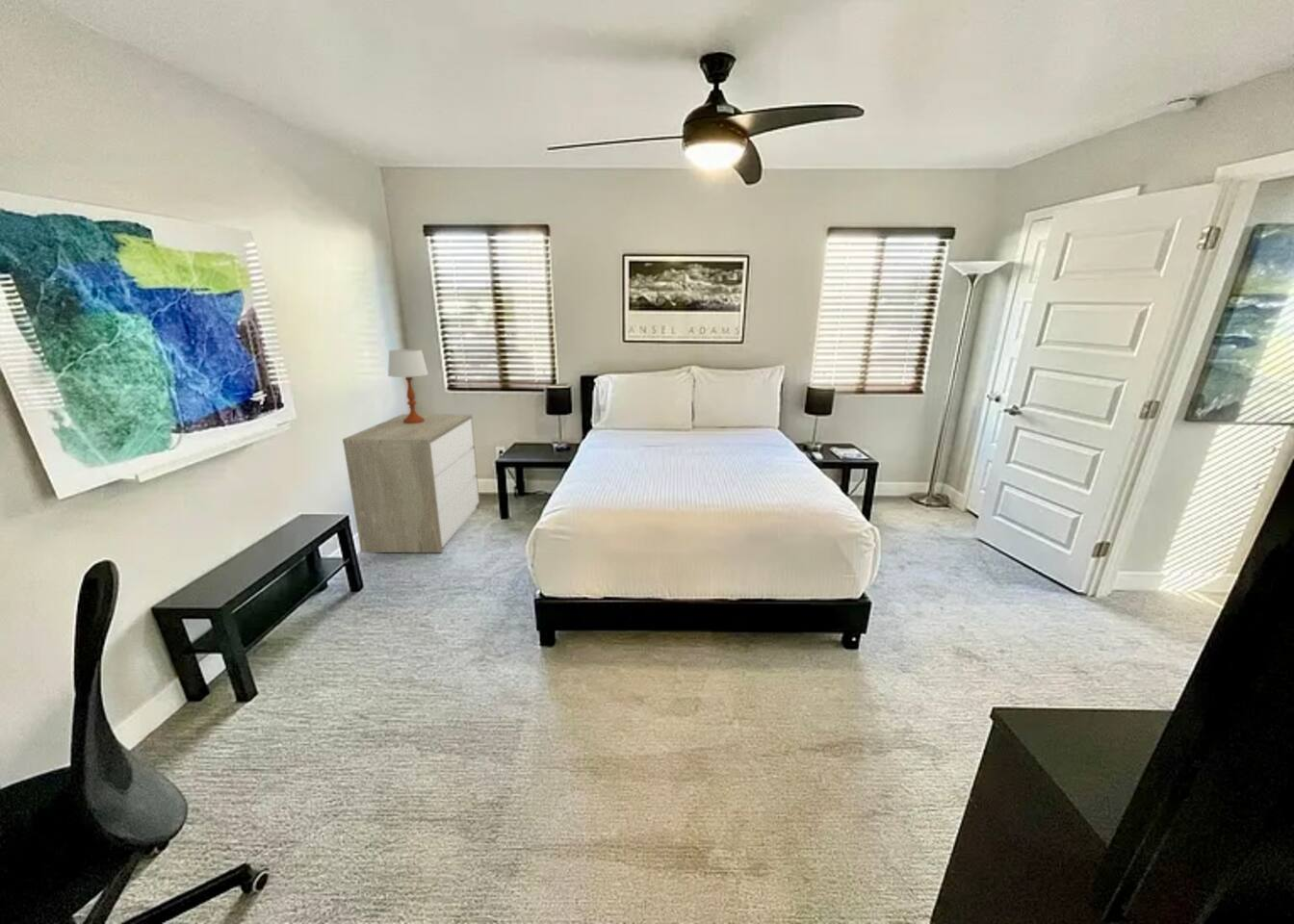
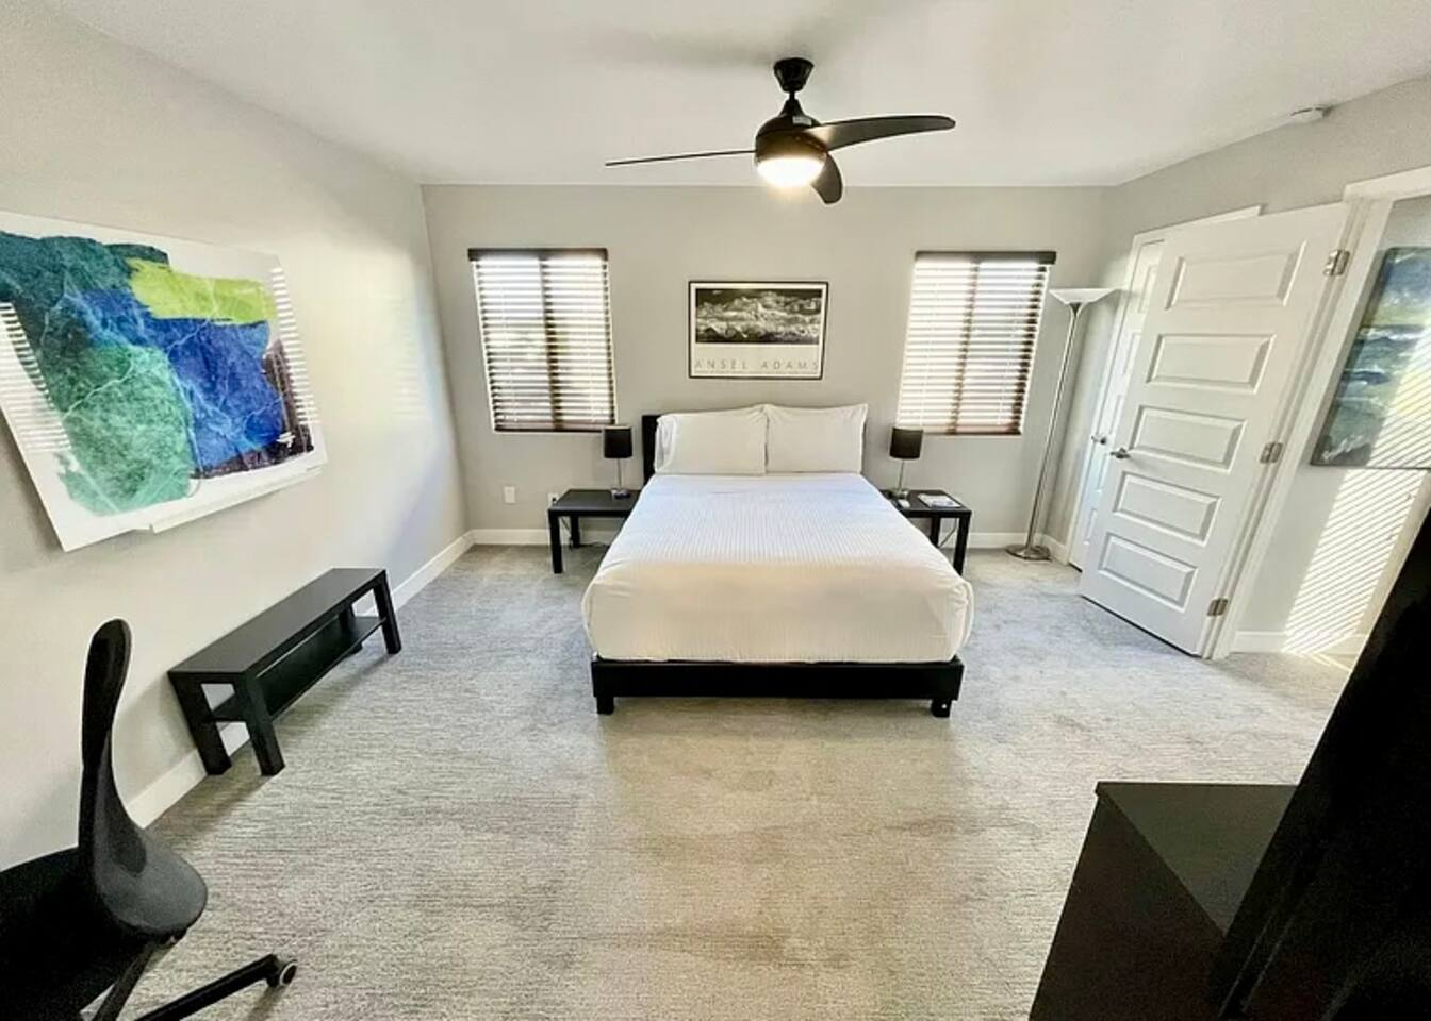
- table lamp (409, 386)
- dresser (420, 477)
